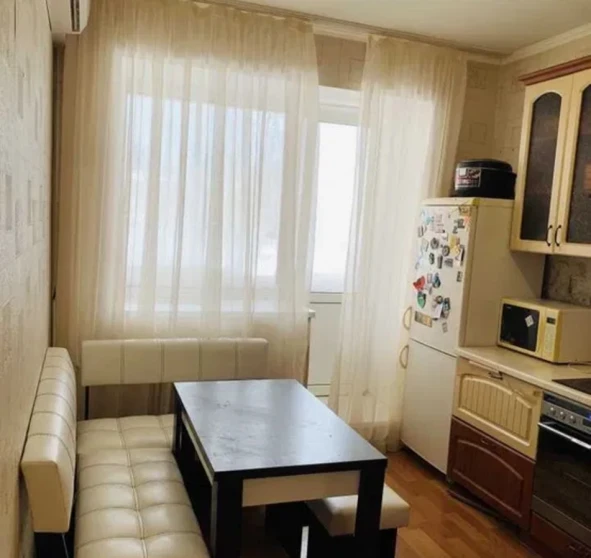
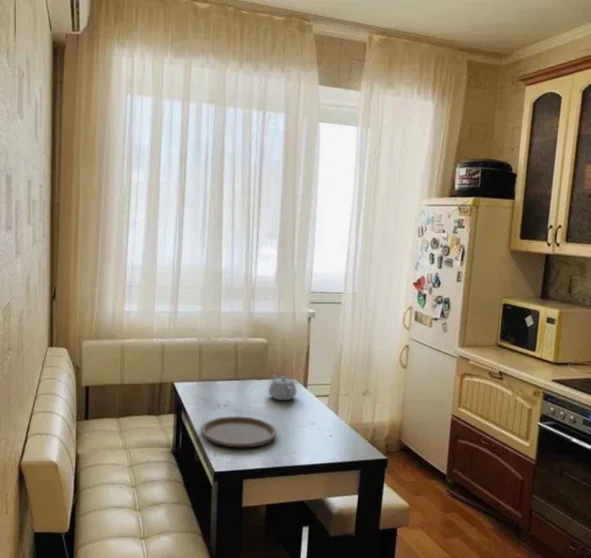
+ teapot (282, 386)
+ plate (238, 432)
